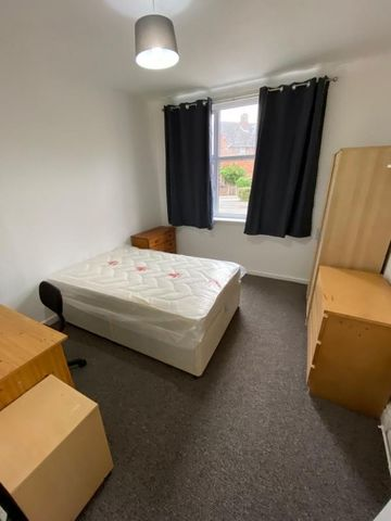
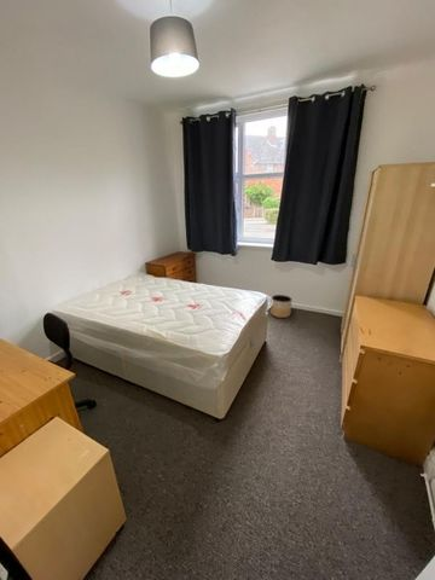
+ planter (280, 306)
